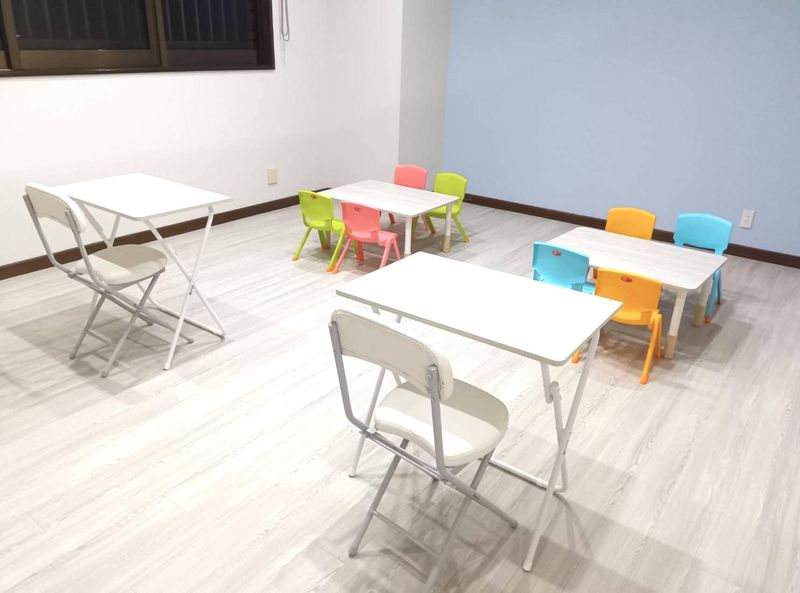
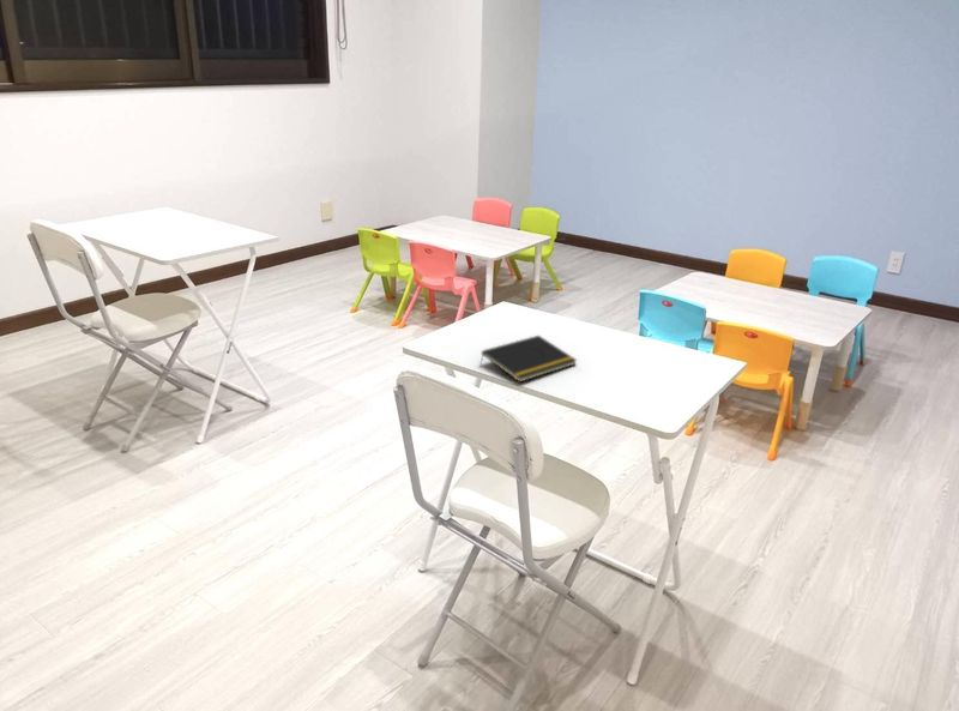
+ notepad (529, 357)
